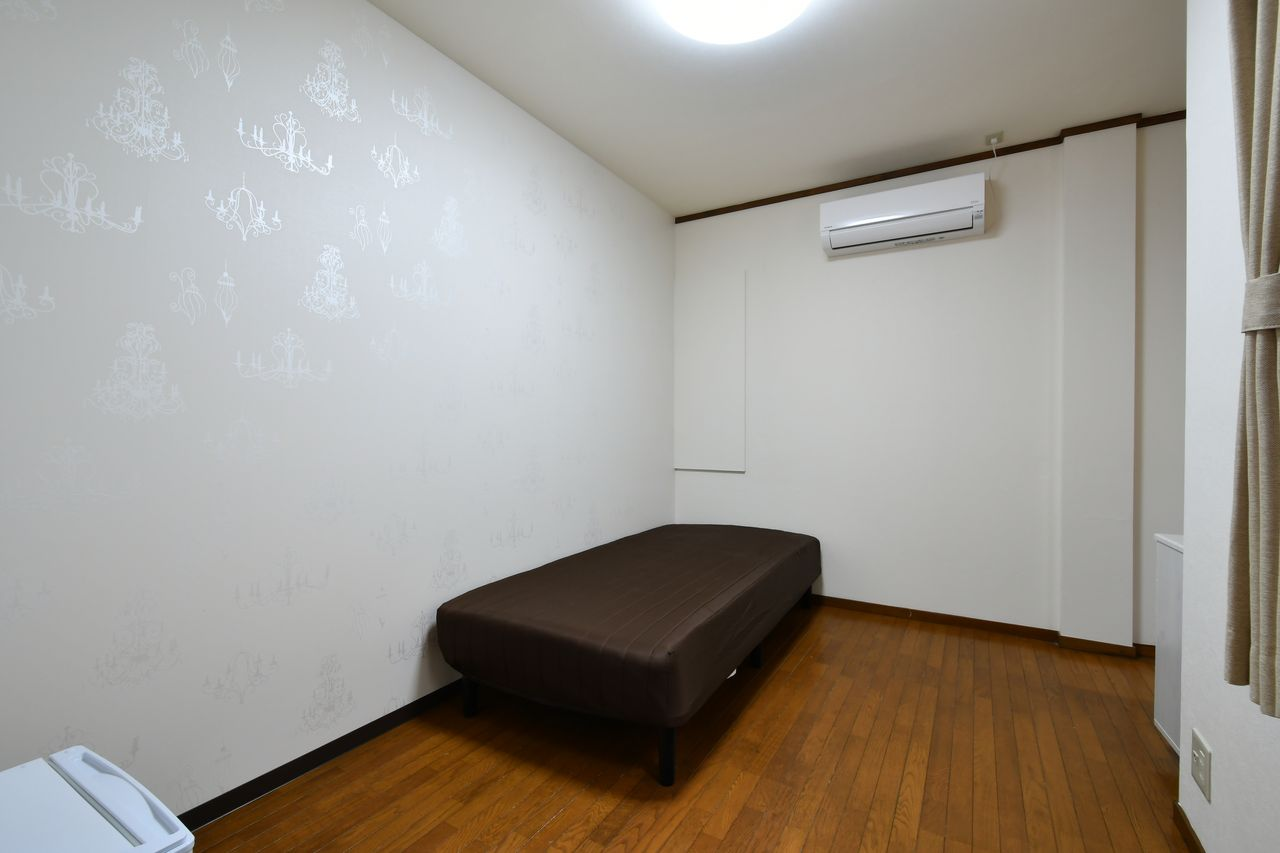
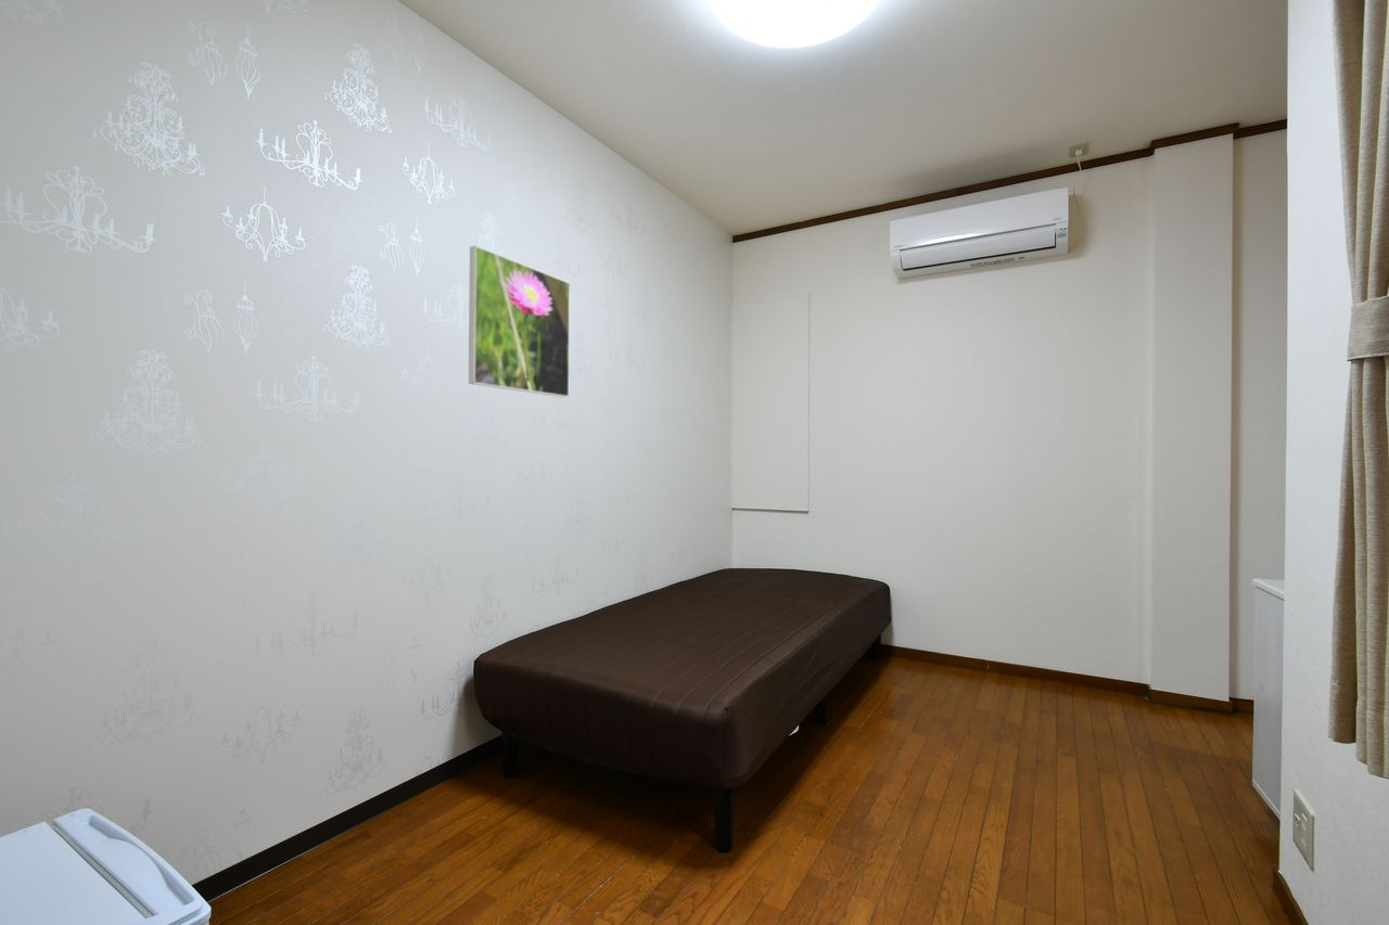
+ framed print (523, 329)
